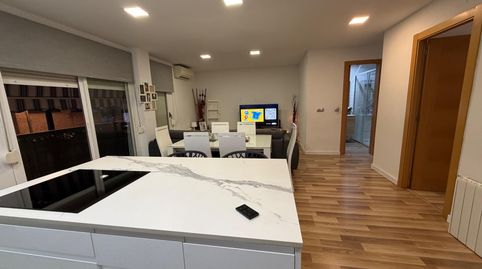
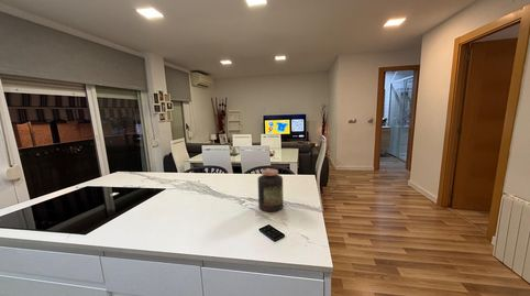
+ jar (270, 188)
